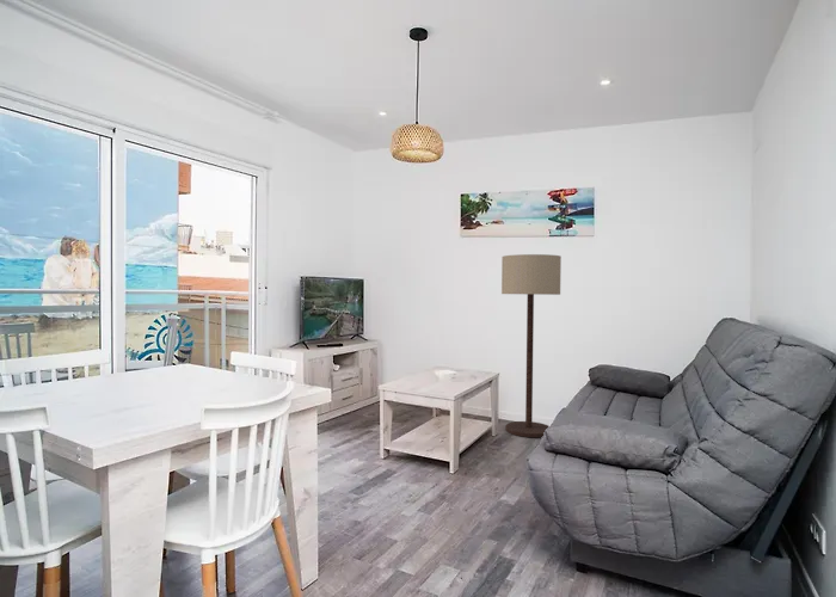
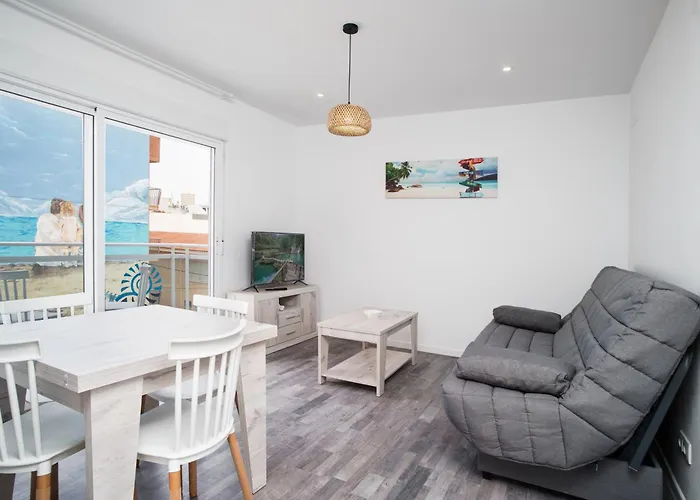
- floor lamp (529, 344)
